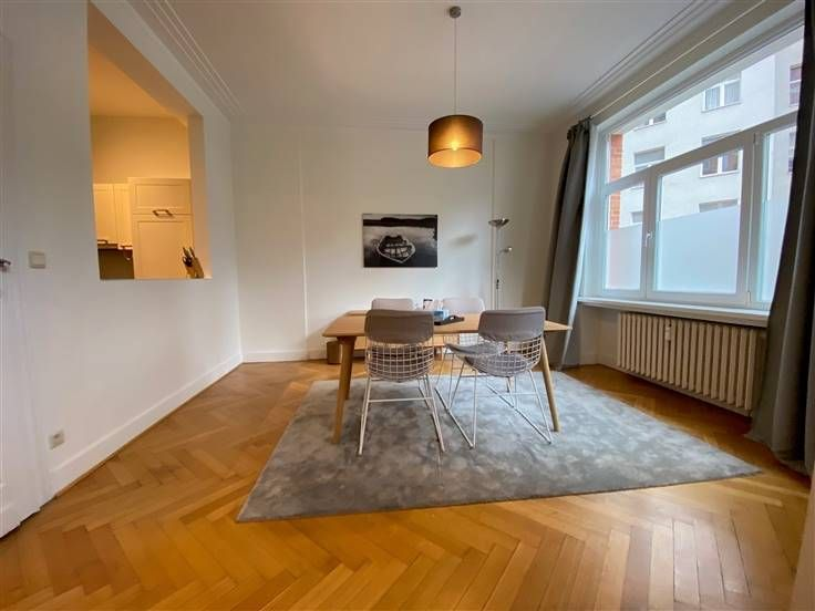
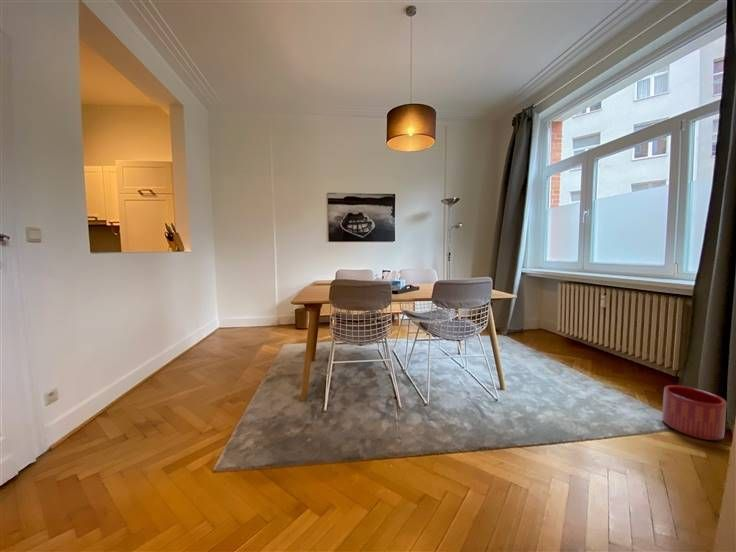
+ planter (692, 411)
